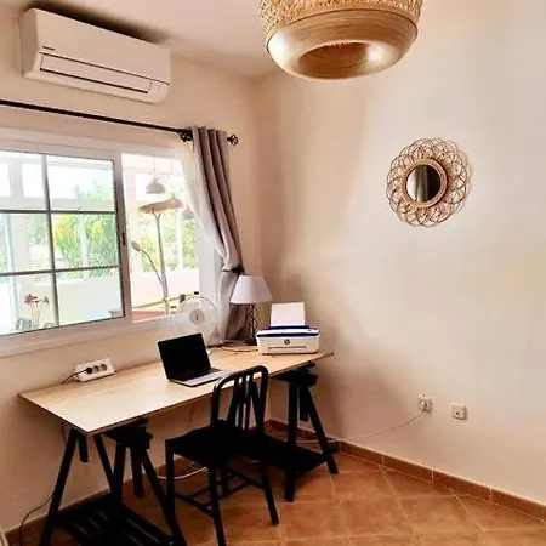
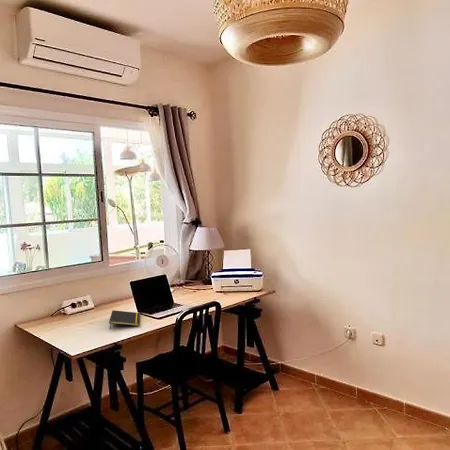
+ notepad (125, 317)
